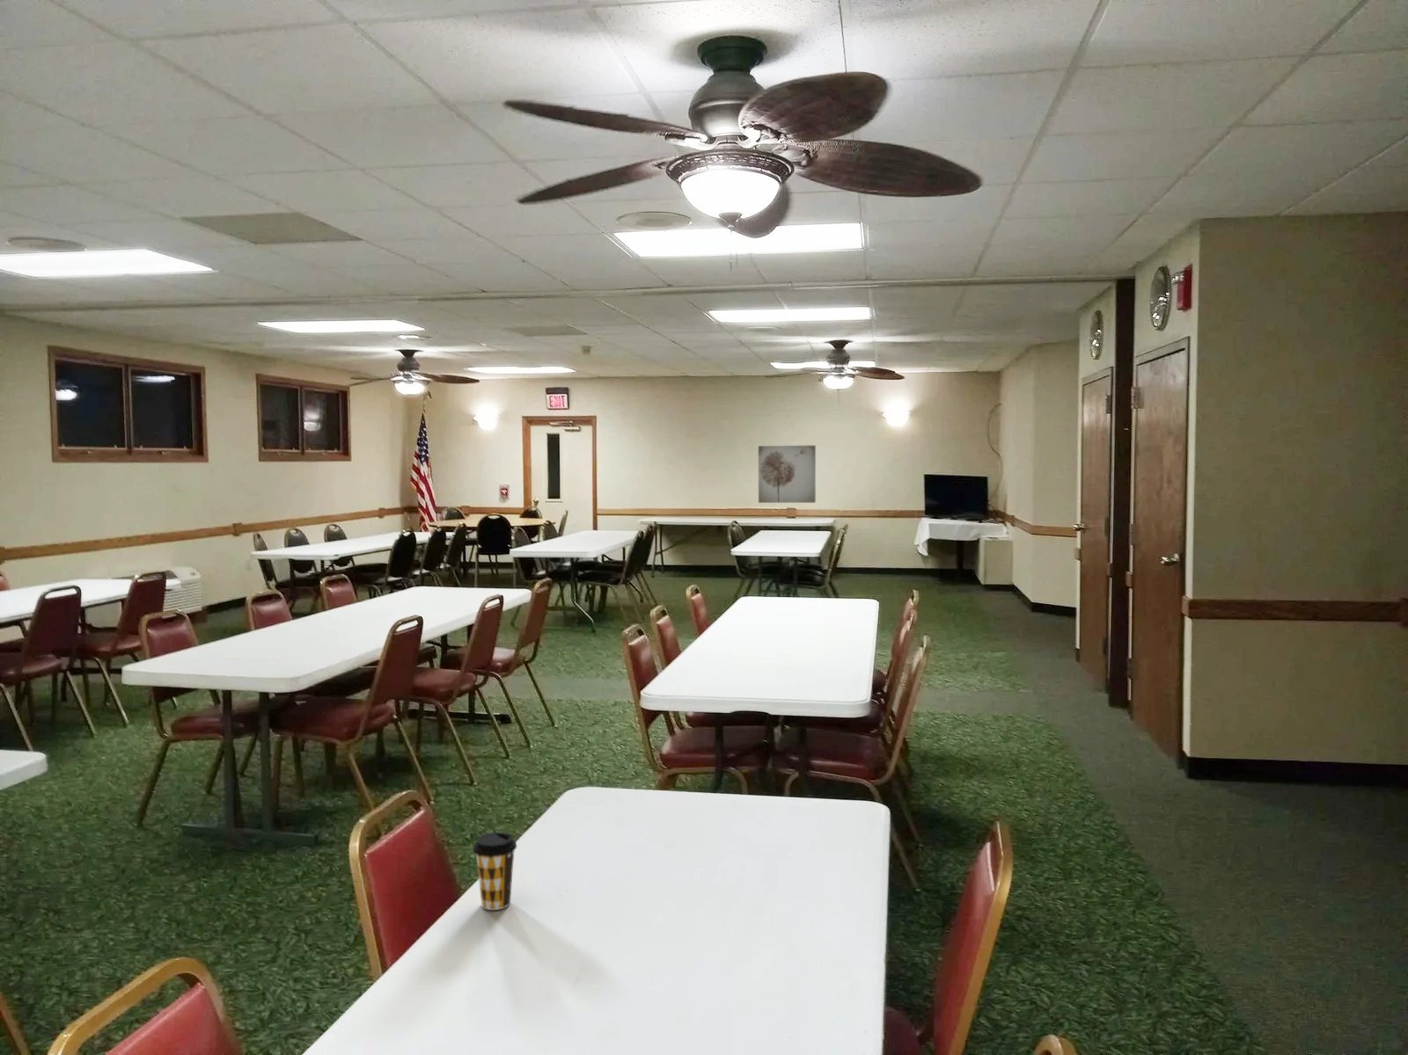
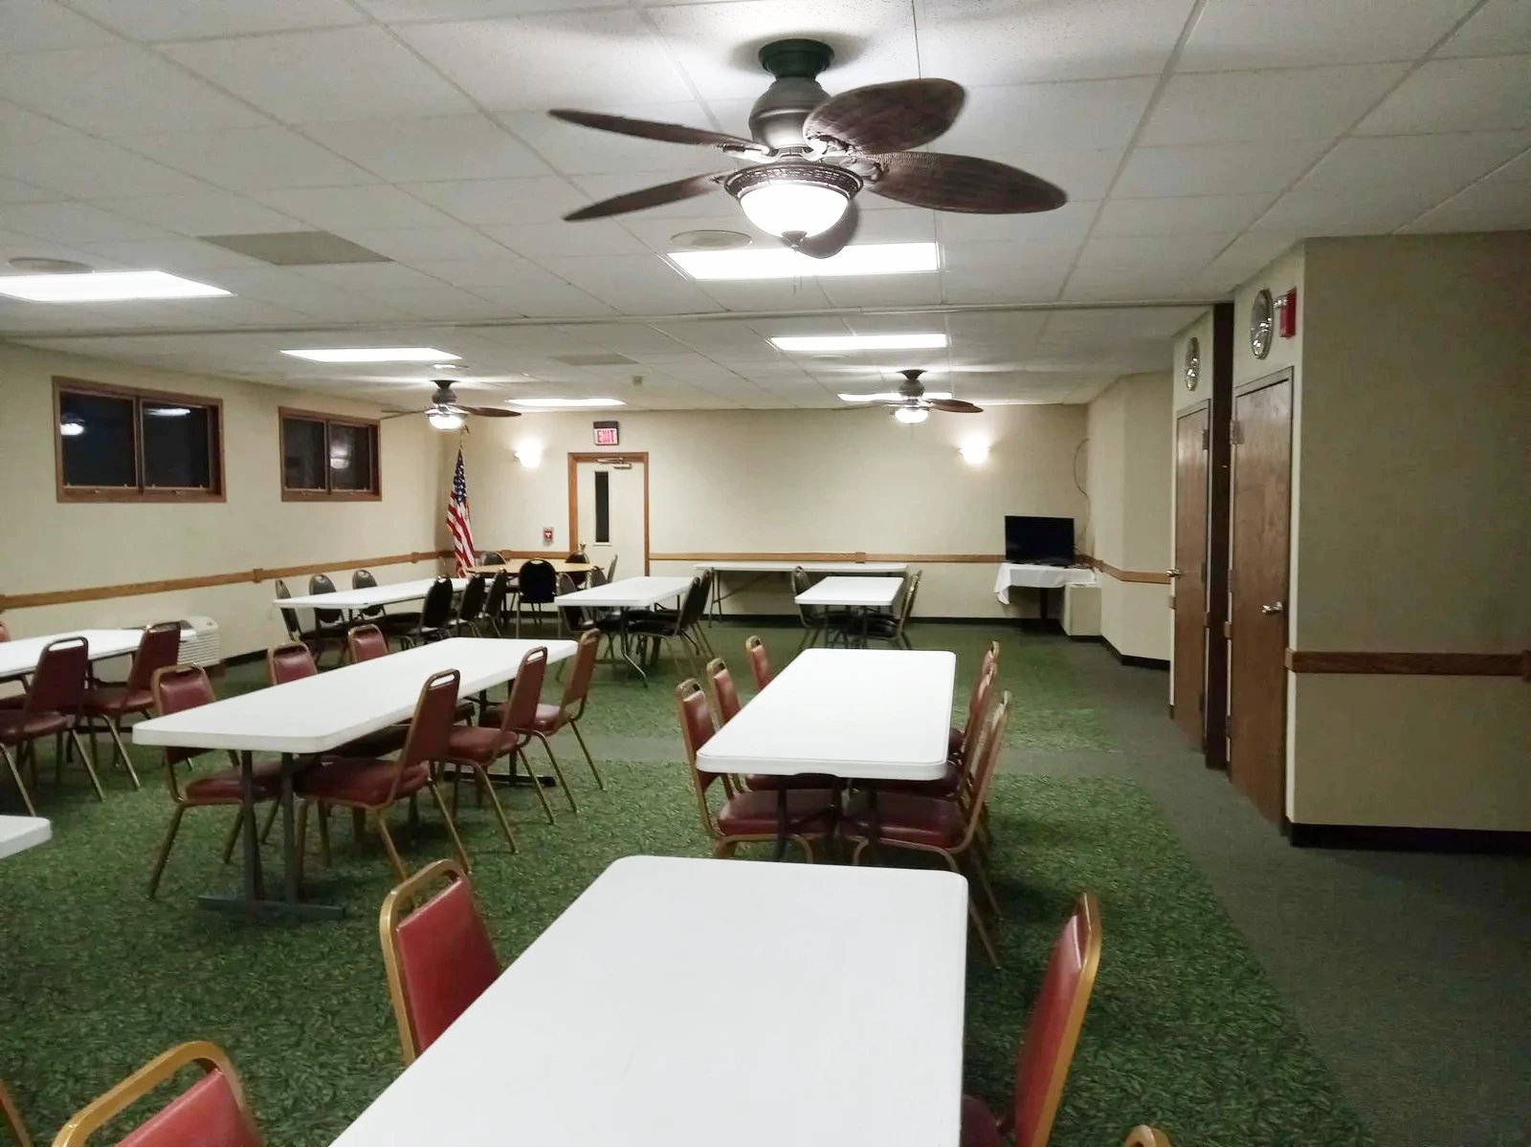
- coffee cup (494, 871)
- wall art (787, 474)
